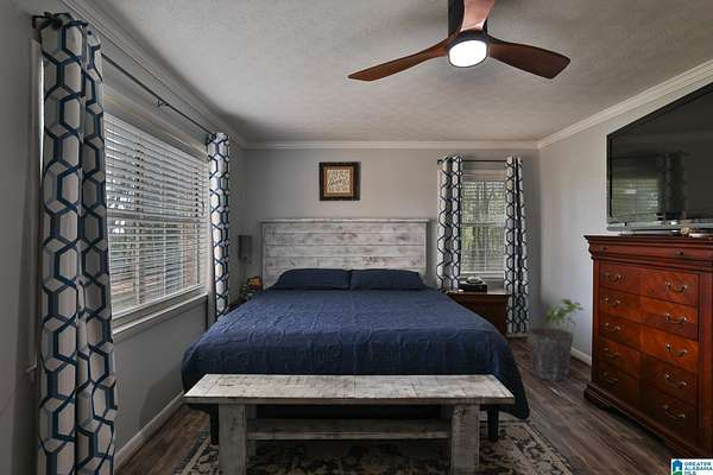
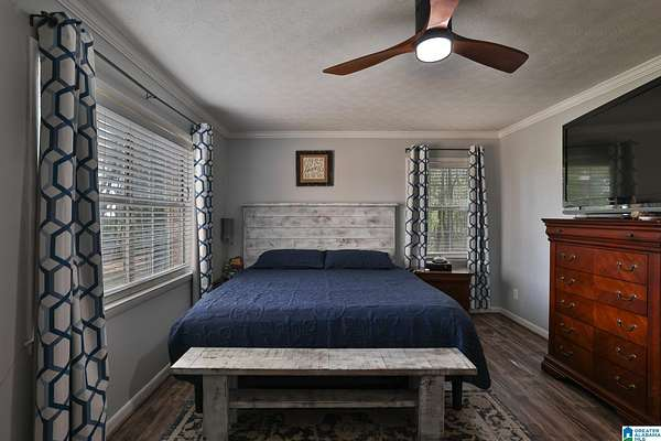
- house plant (561, 328)
- waste bin (549, 353)
